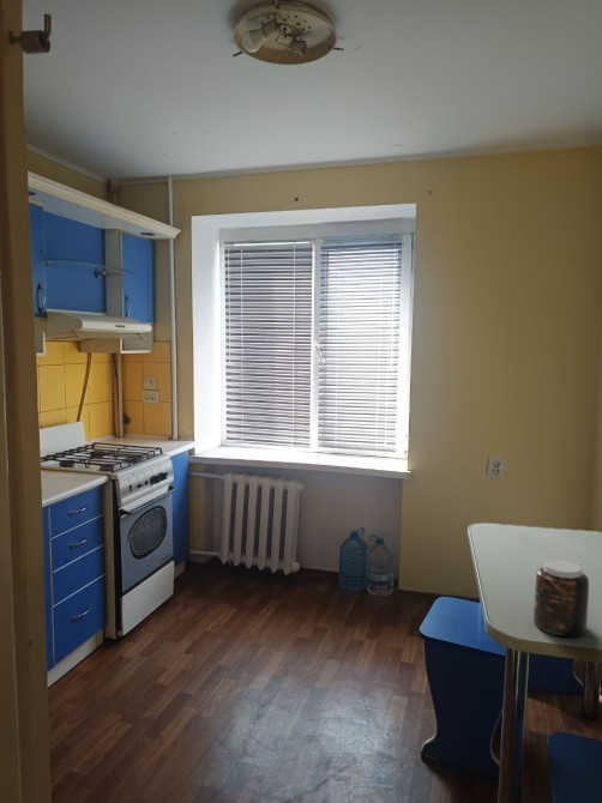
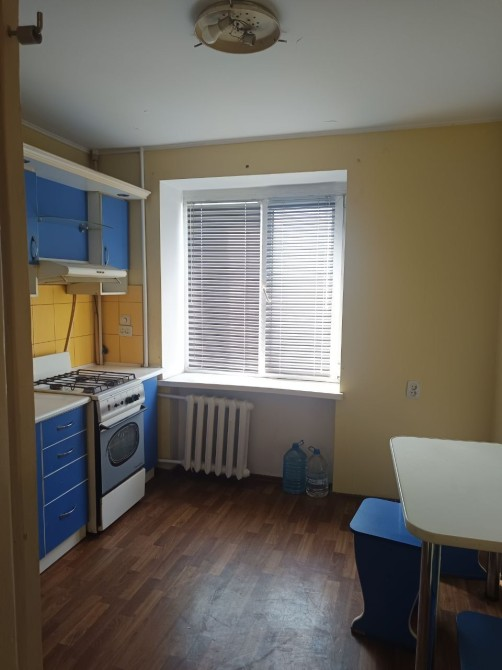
- jar (561, 596)
